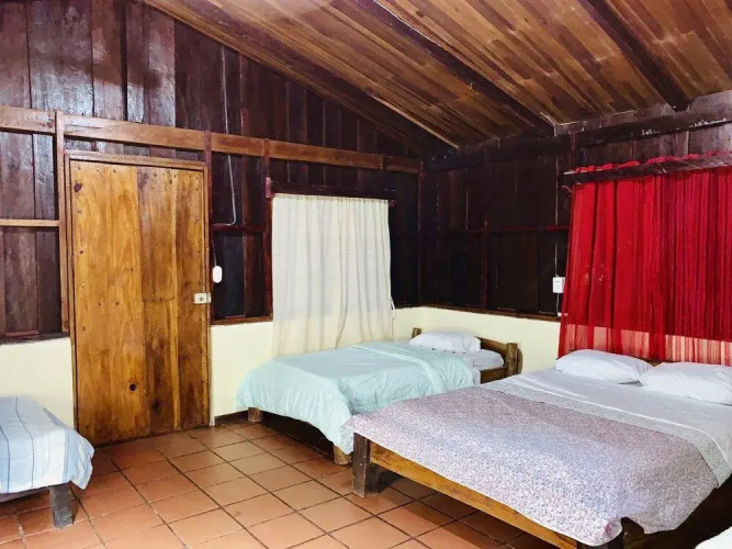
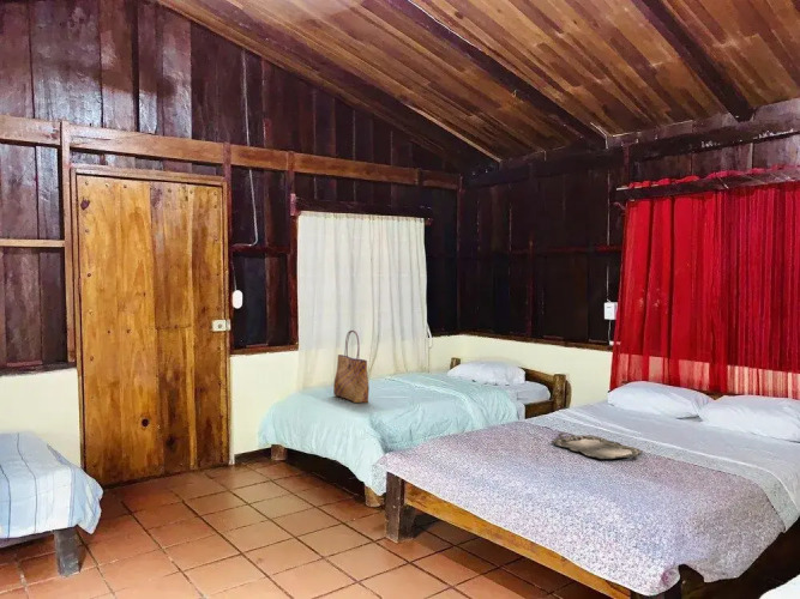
+ serving tray (595, 446)
+ tote bag (350, 364)
